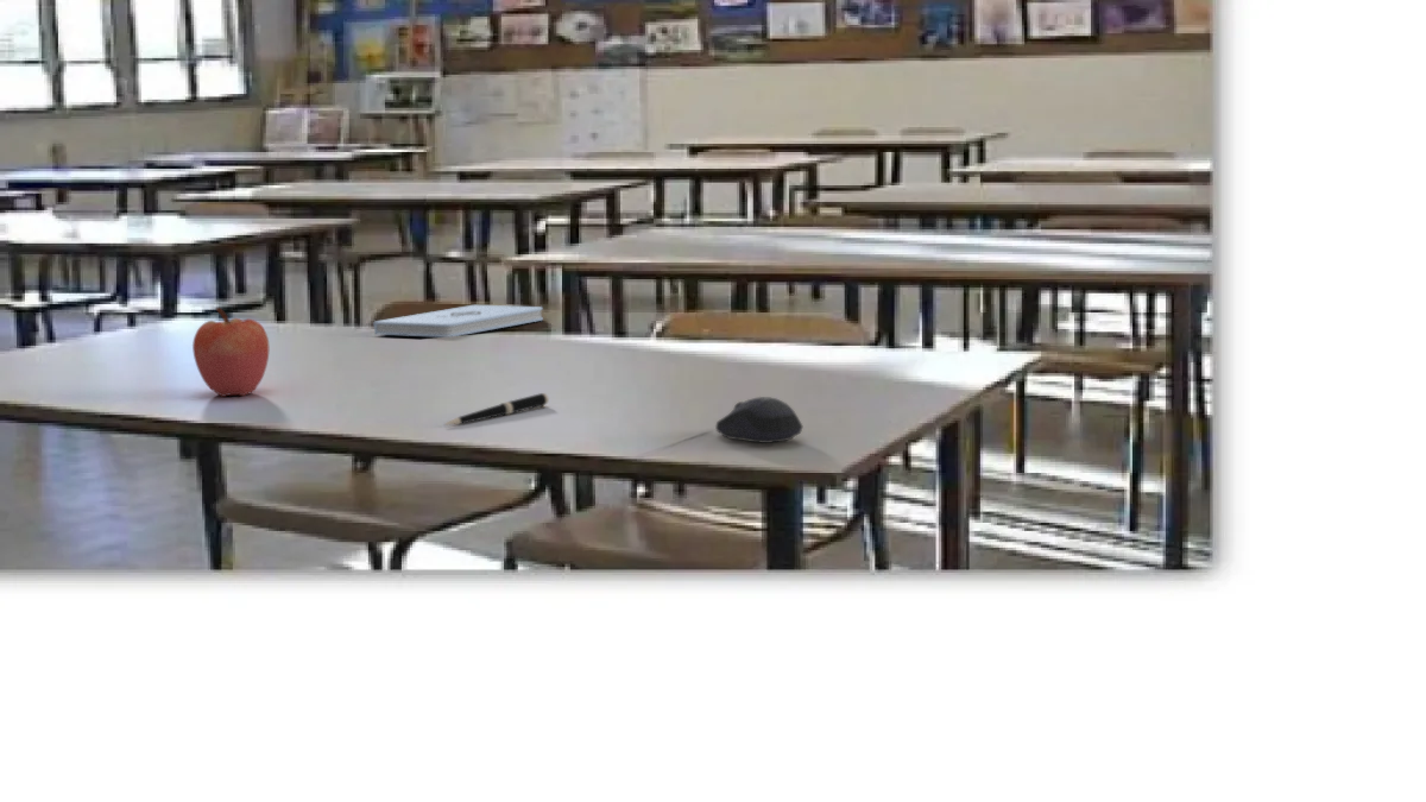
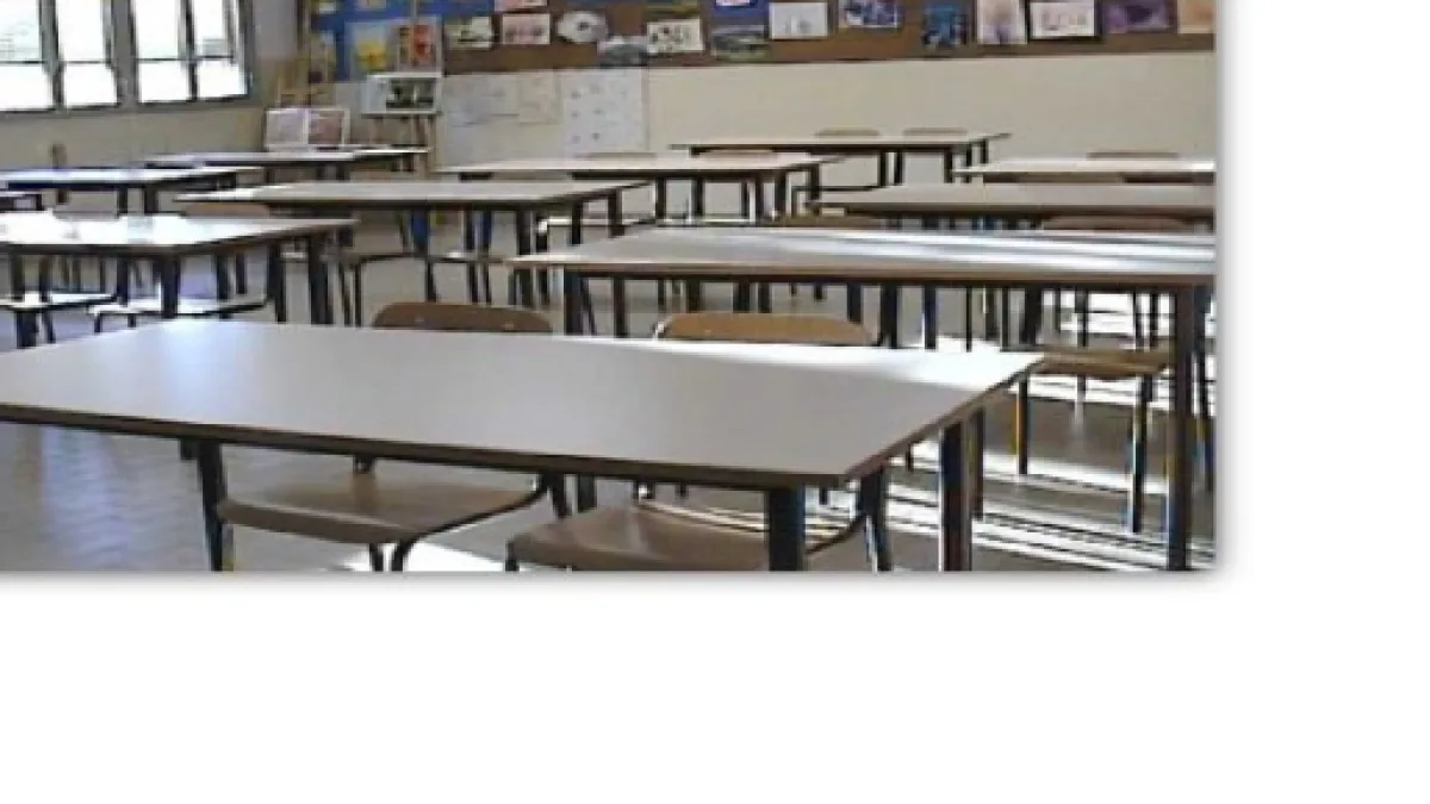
- computer mouse (758, 416)
- notepad (461, 320)
- apple (231, 351)
- pen (496, 409)
